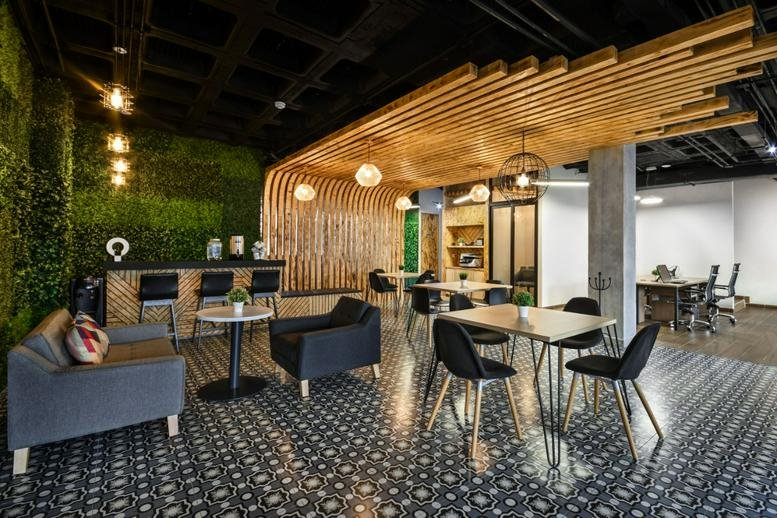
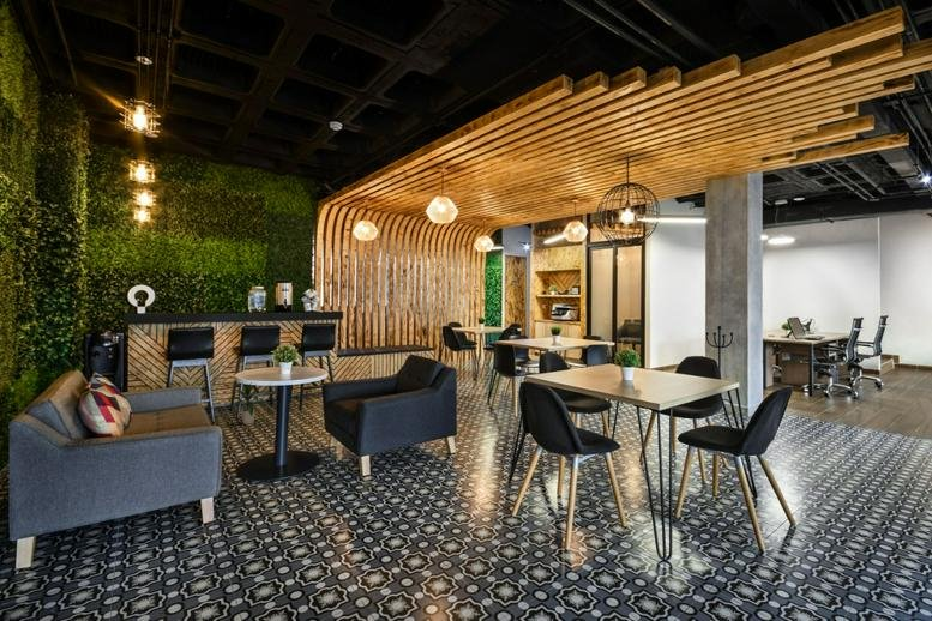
+ indoor plant (247, 398)
